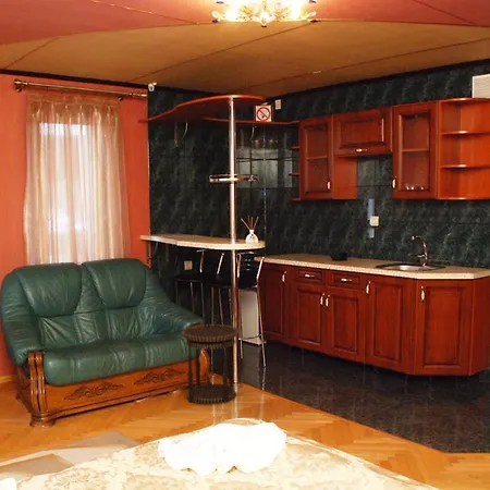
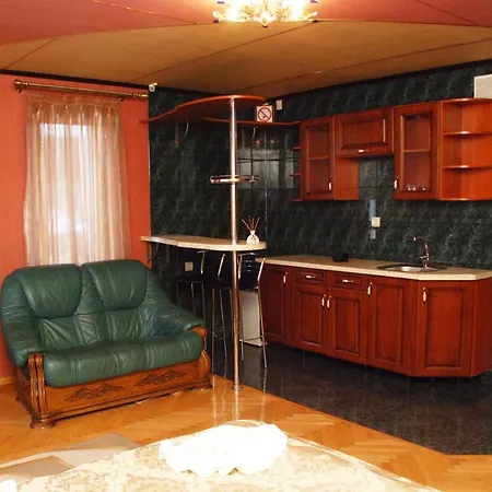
- side table (199, 363)
